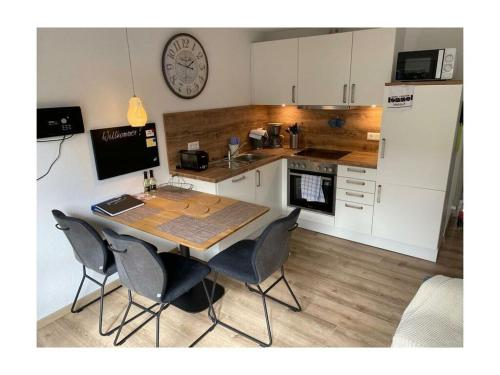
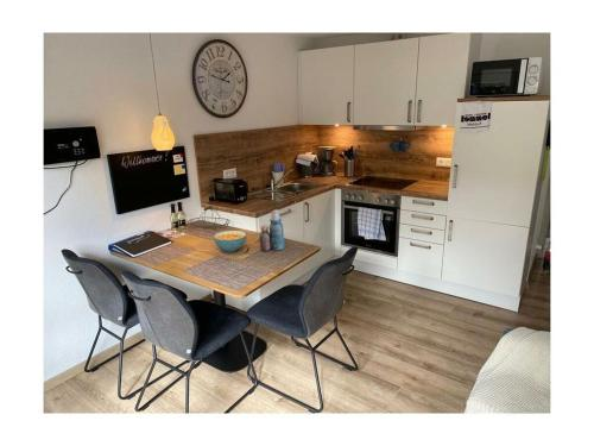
+ cereal bowl (230, 243)
+ bottle (271, 230)
